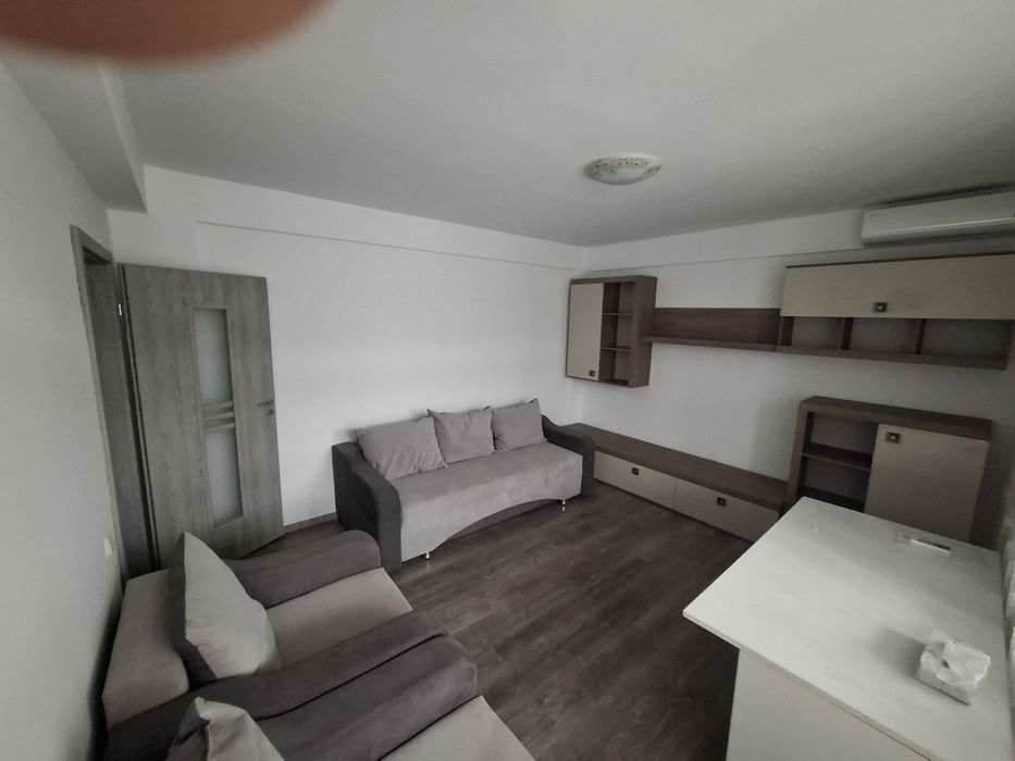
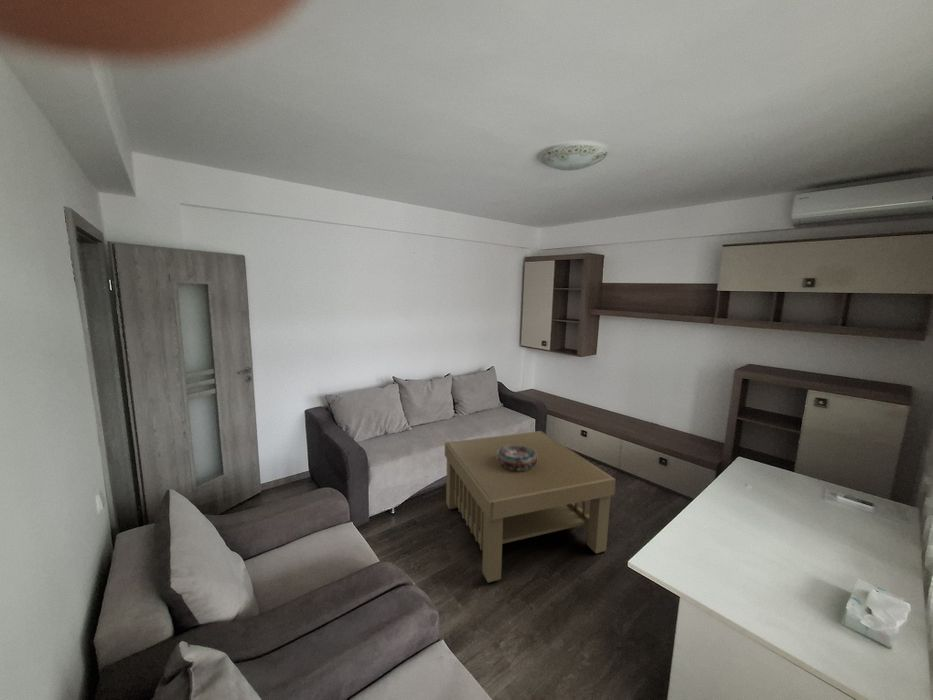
+ decorative bowl (516, 457)
+ coffee table (519, 492)
